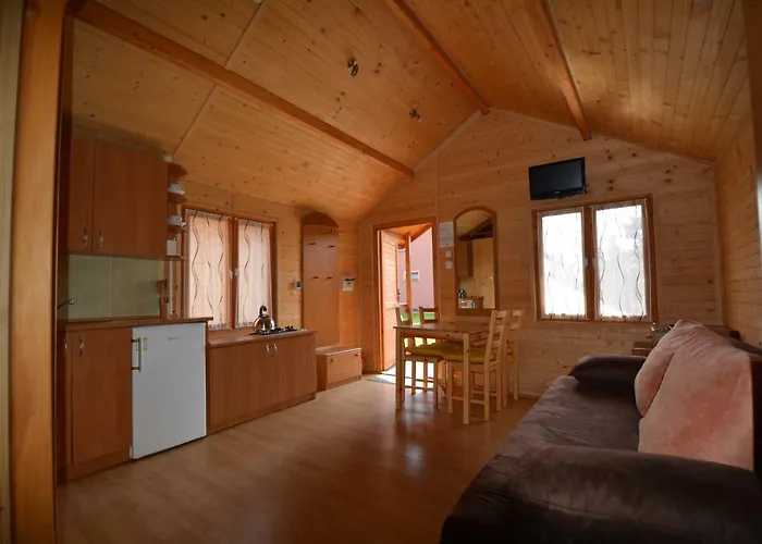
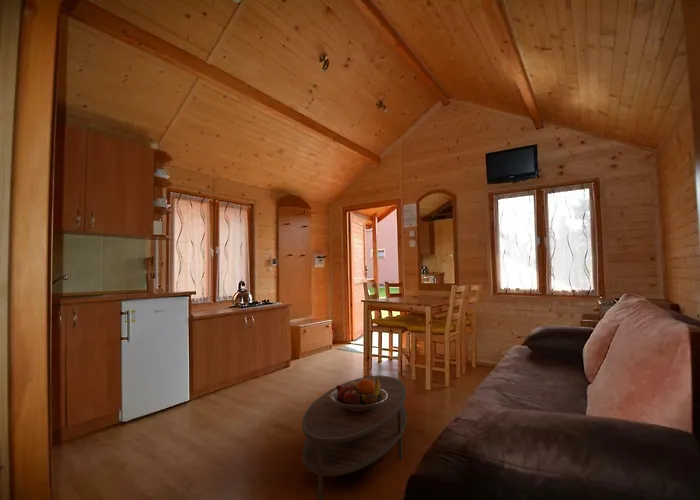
+ fruit bowl (359, 392)
+ coffee table (359, 425)
